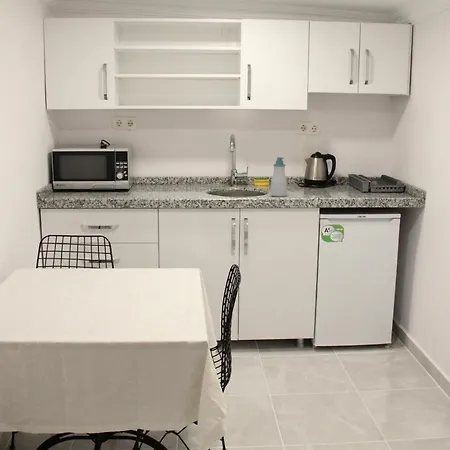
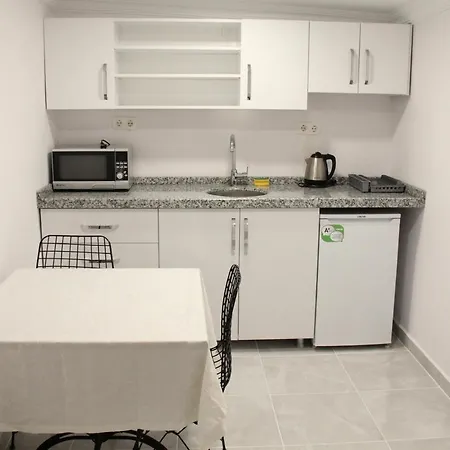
- soap bottle (279, 176)
